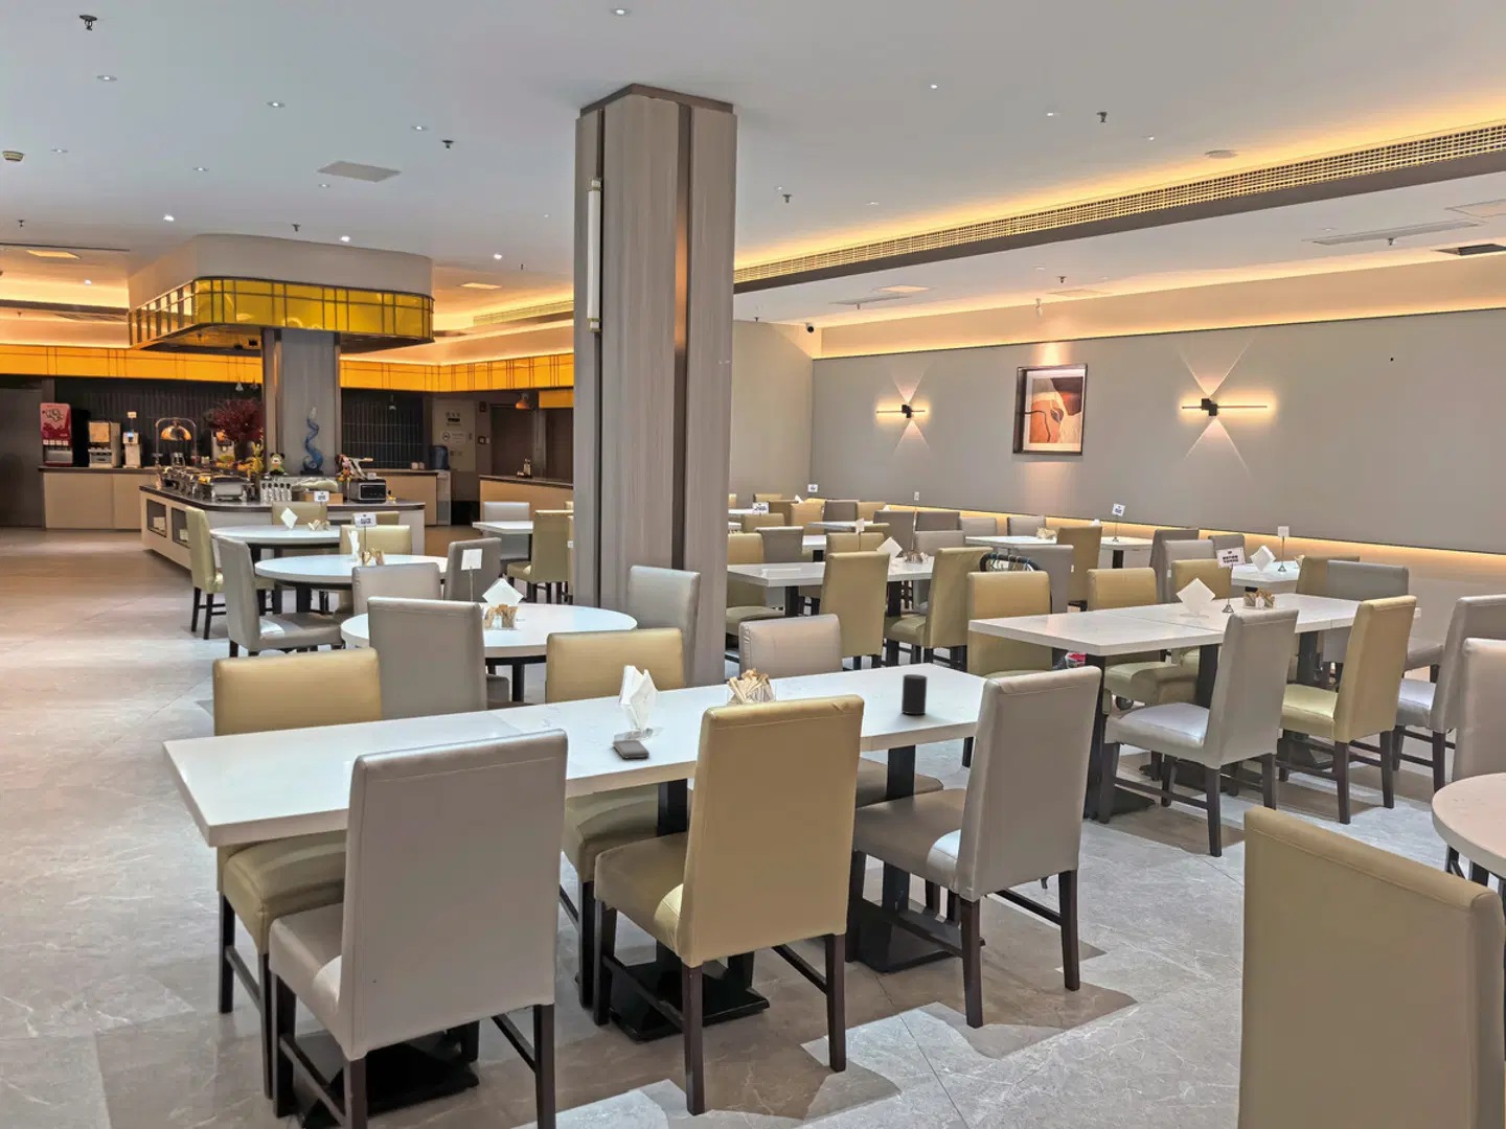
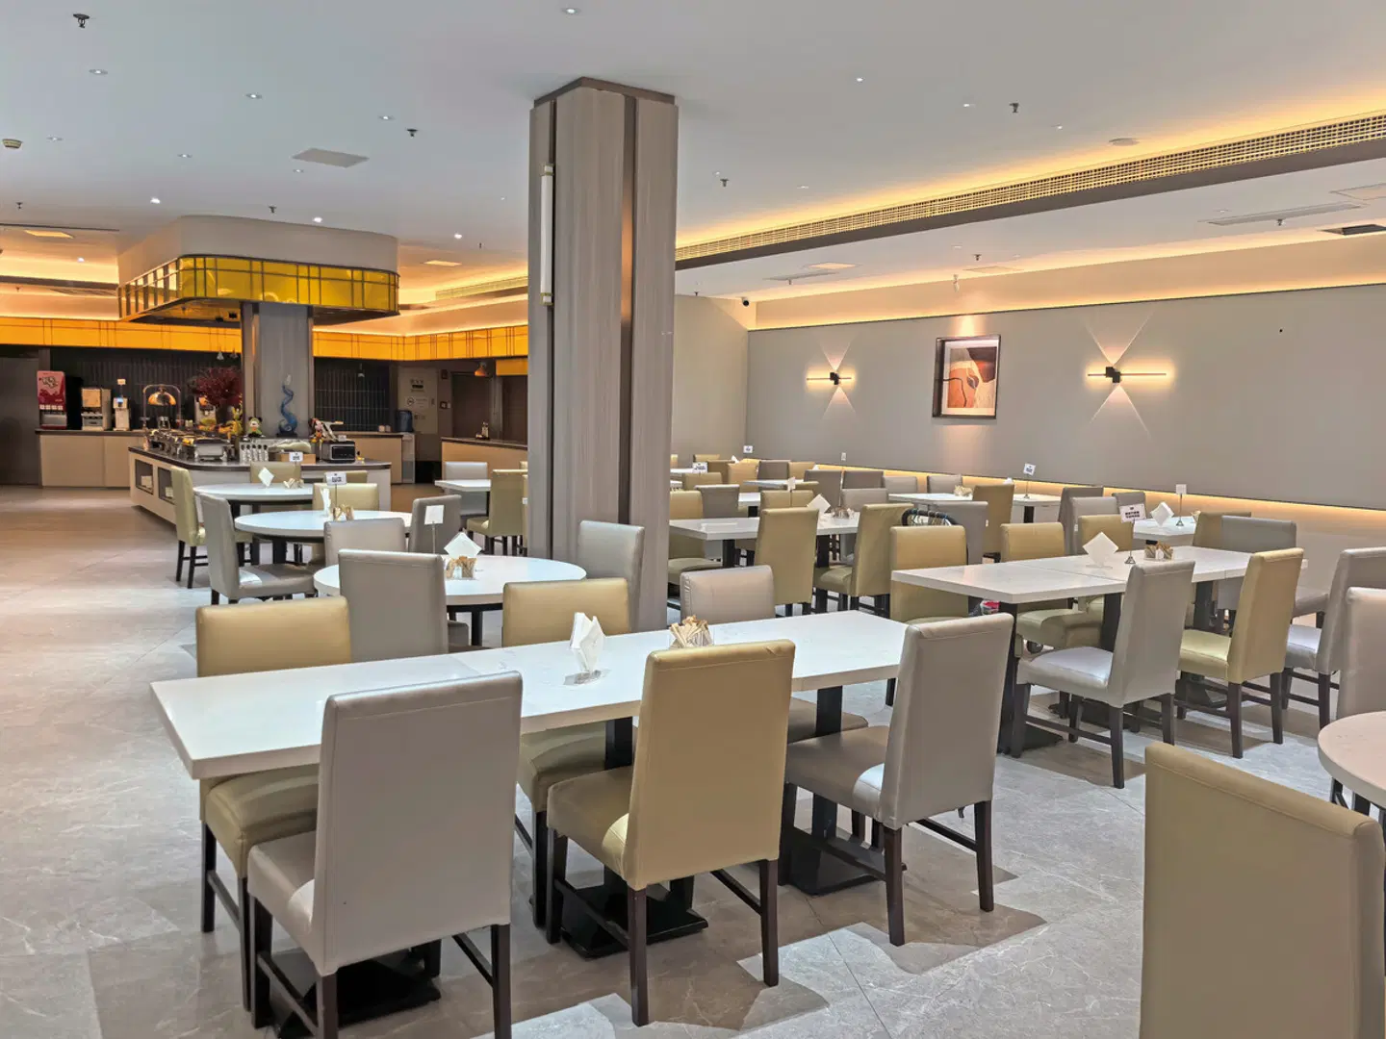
- cup (914, 694)
- smartphone (631, 748)
